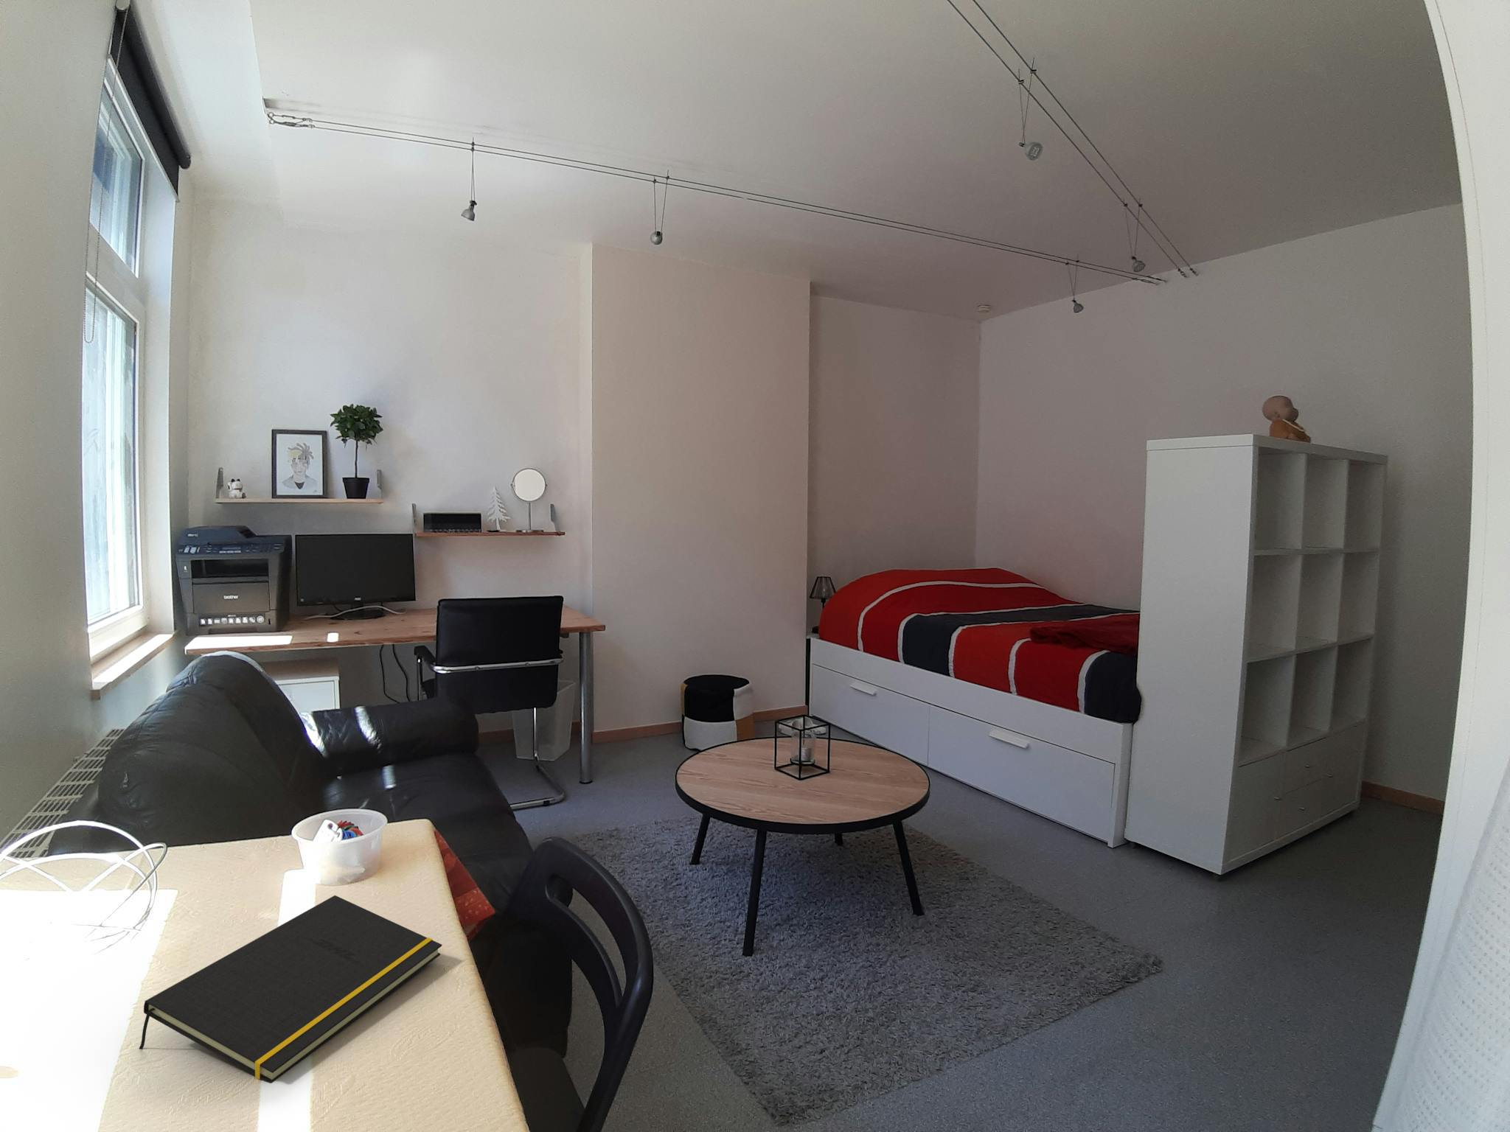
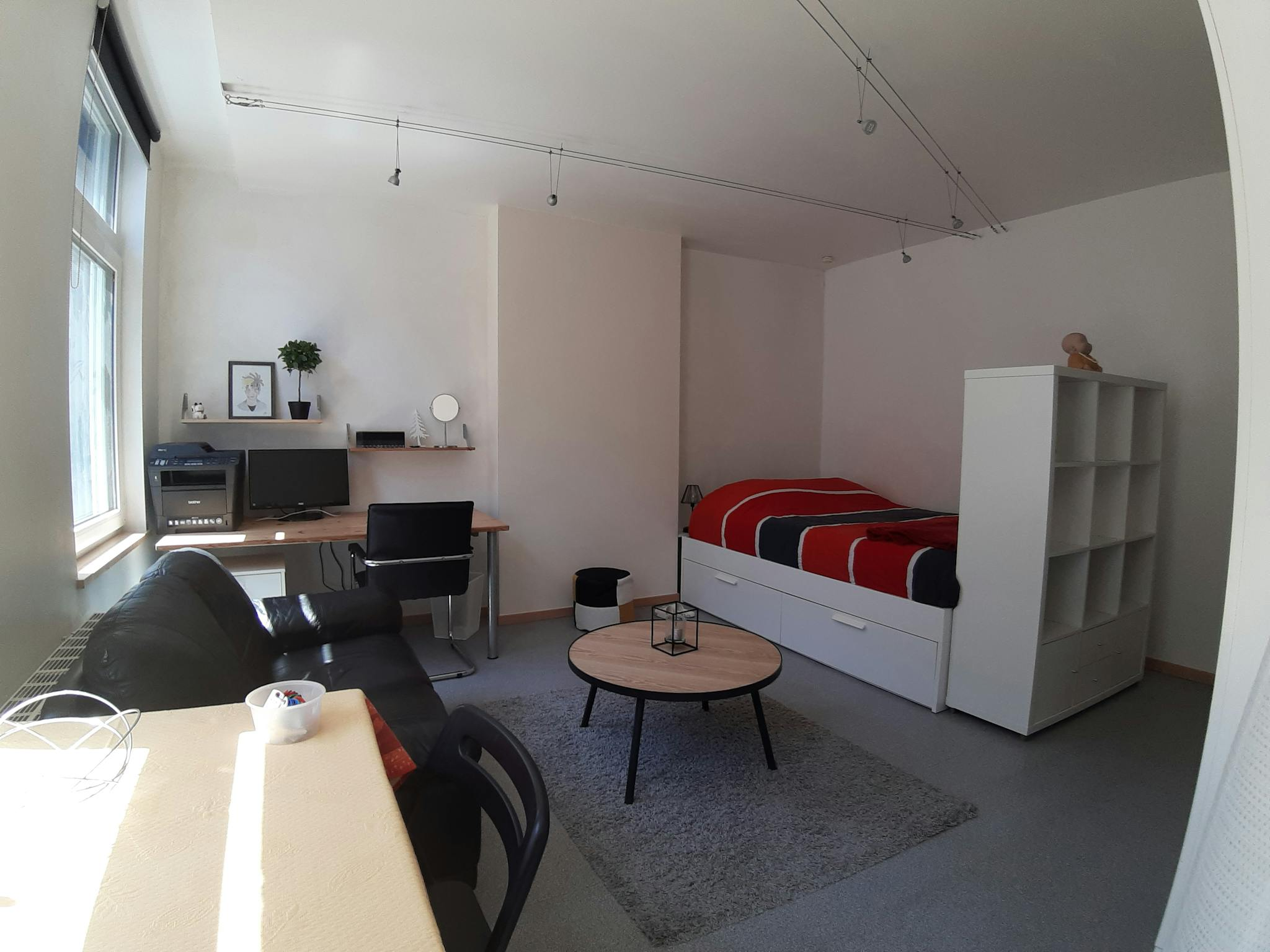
- notepad (308, 975)
